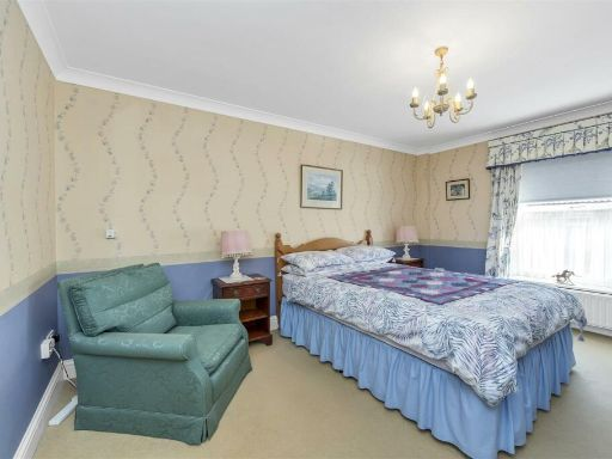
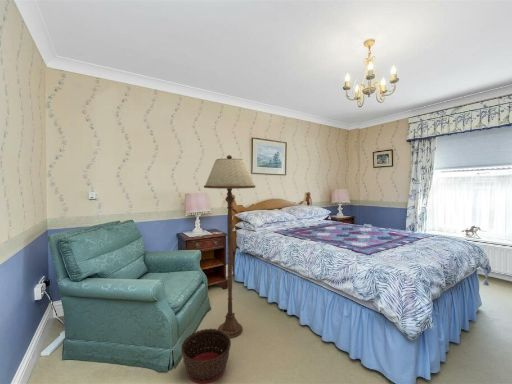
+ basket (206, 355)
+ floor lamp (230, 244)
